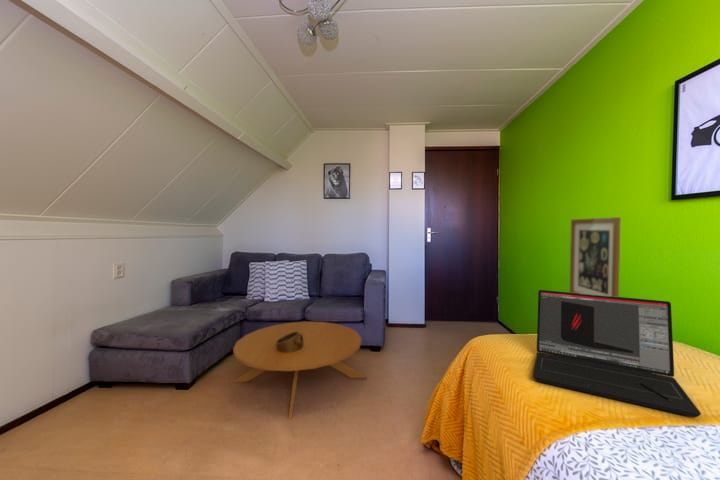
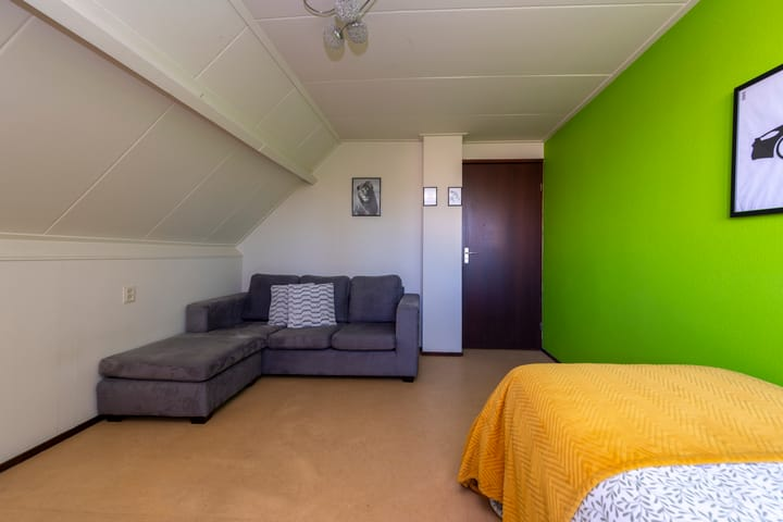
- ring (289, 340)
- coffee table (300, 360)
- laptop (602, 340)
- wall art (592, 260)
